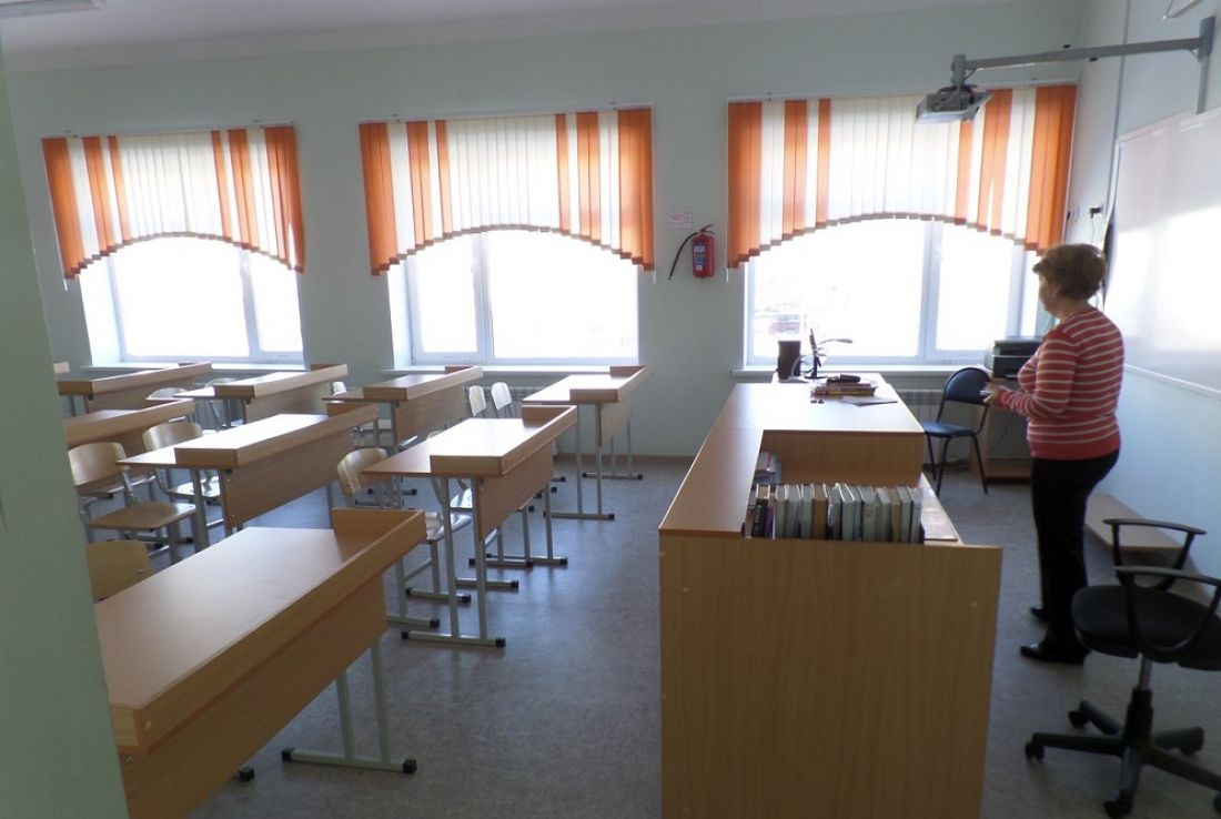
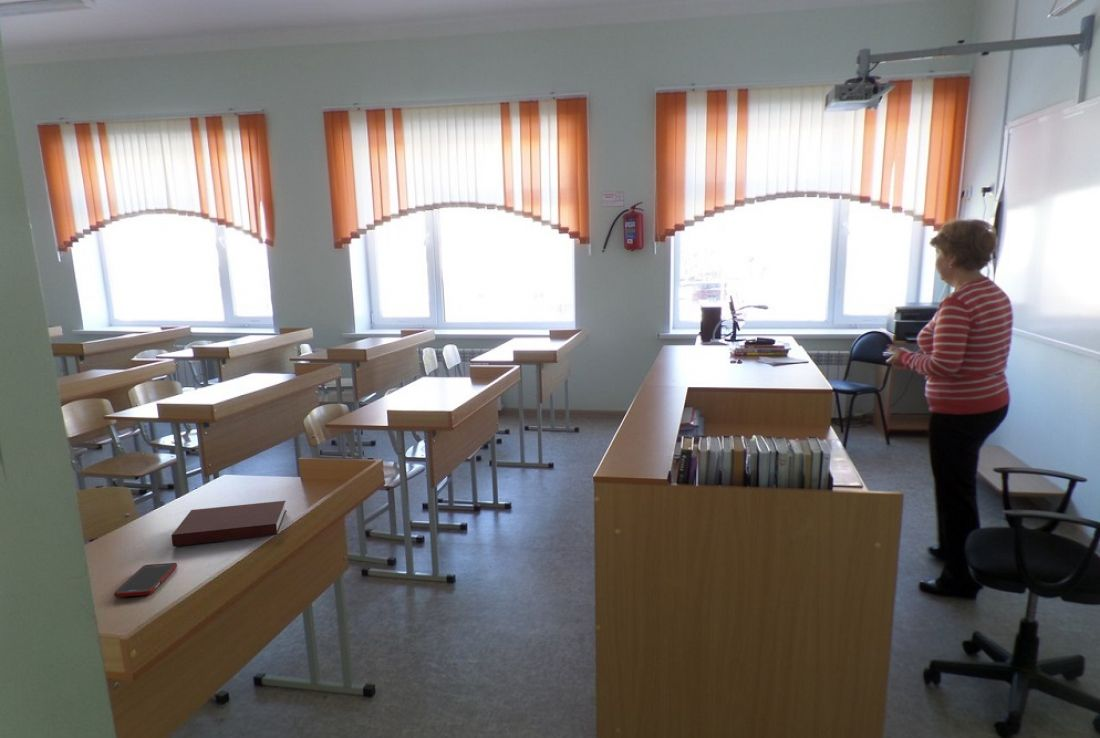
+ cell phone (147, 579)
+ notebook (232, 522)
